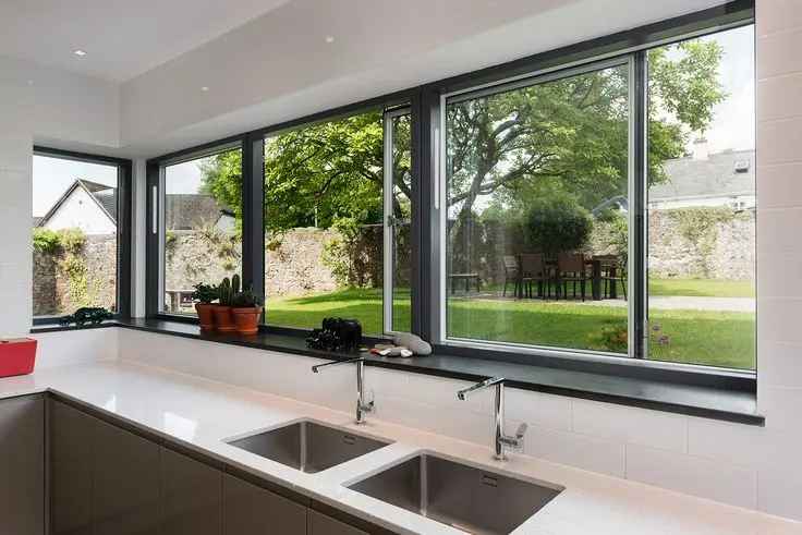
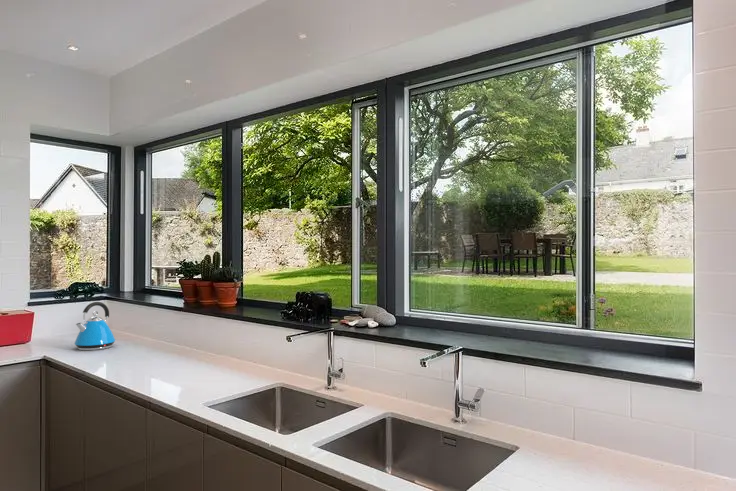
+ kettle (96, 324)
